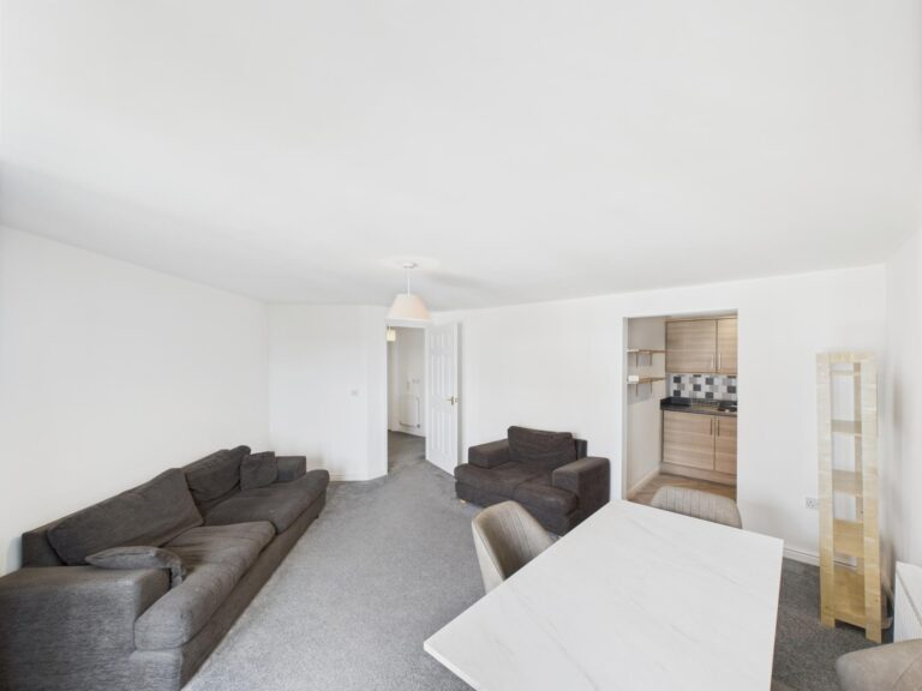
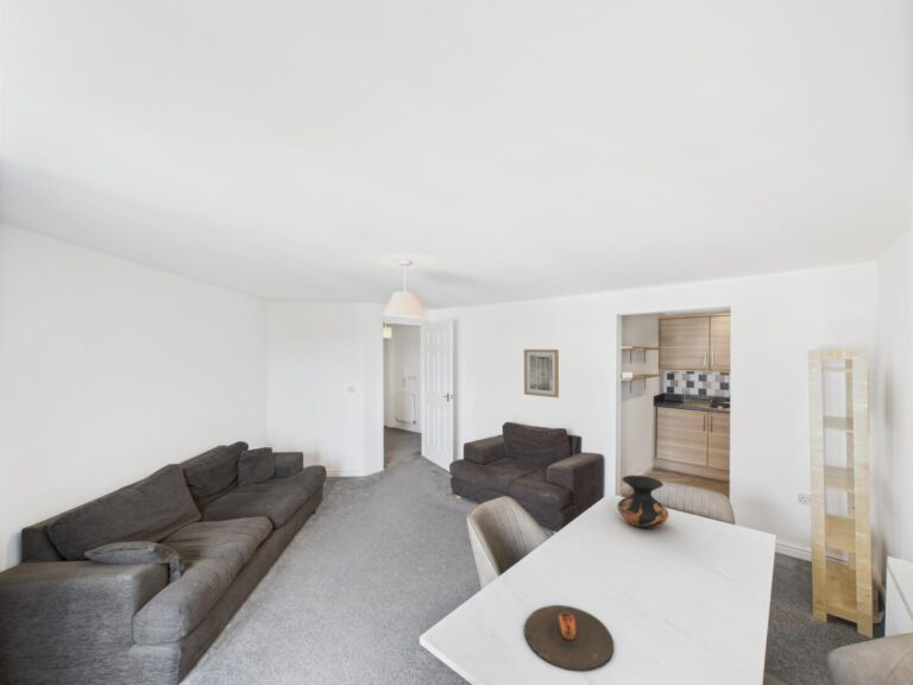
+ wall art (540, 372)
+ vase (642, 502)
+ plate (567, 623)
